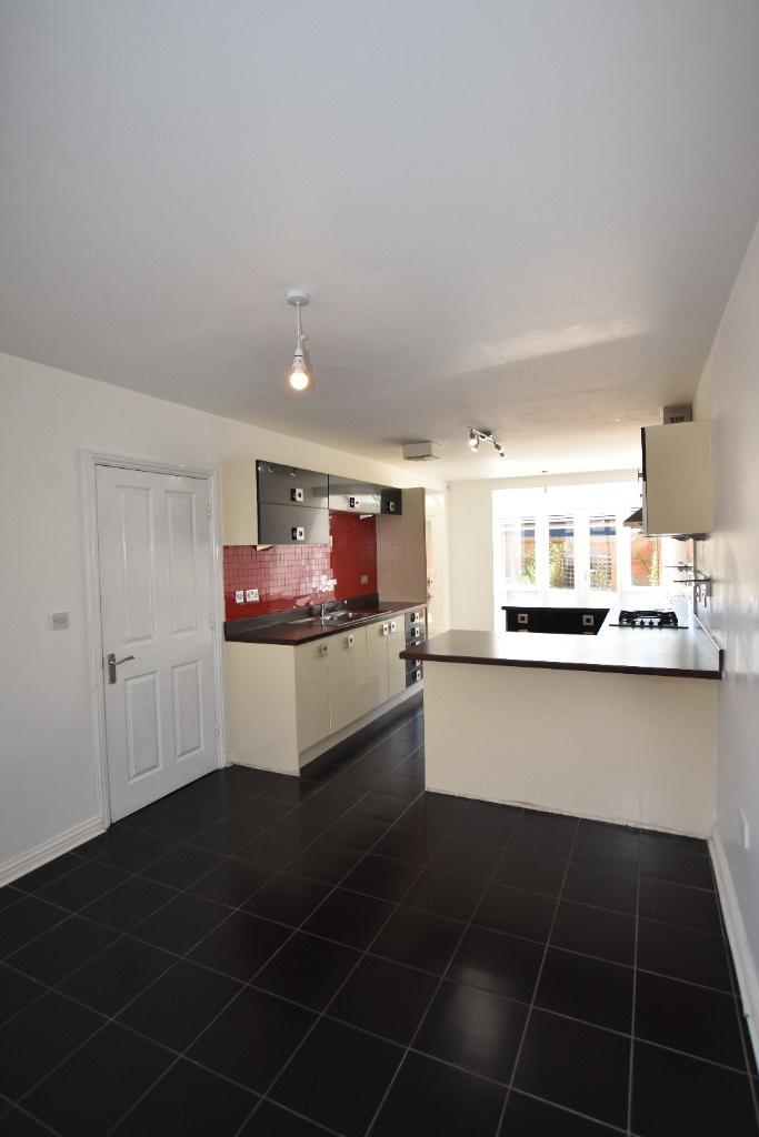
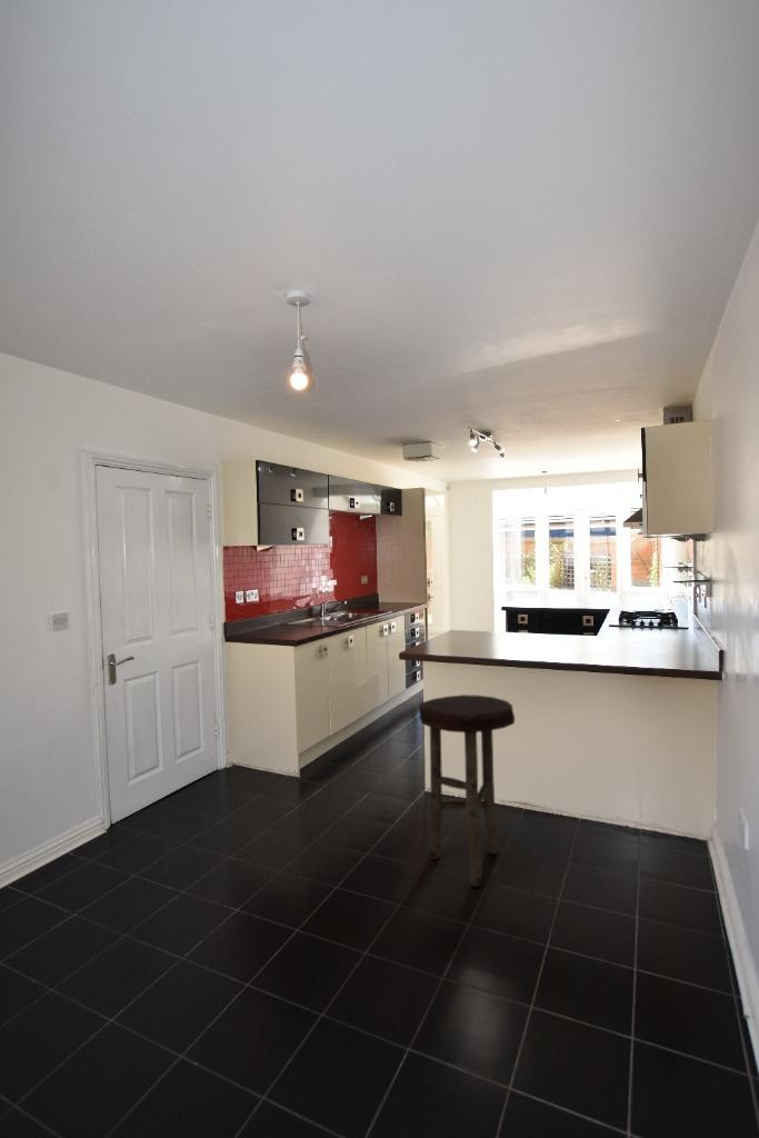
+ stool (468, 783)
